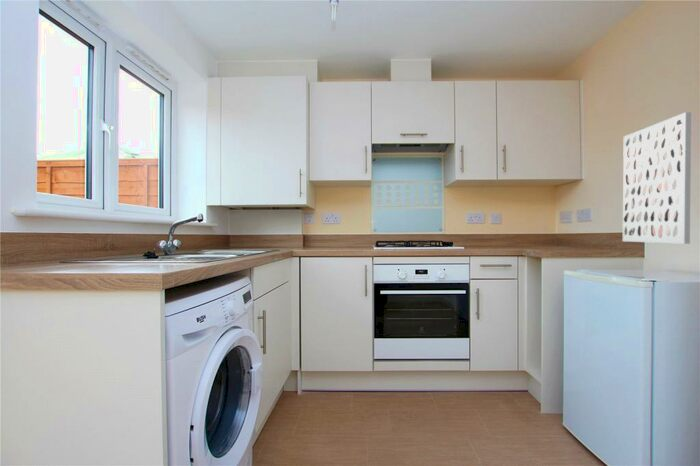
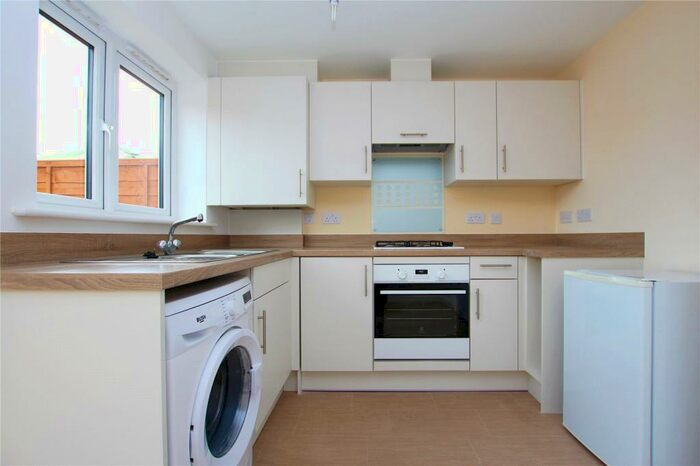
- wall art (653, 184)
